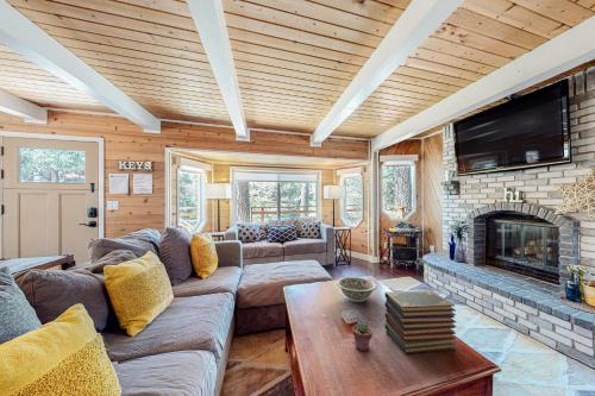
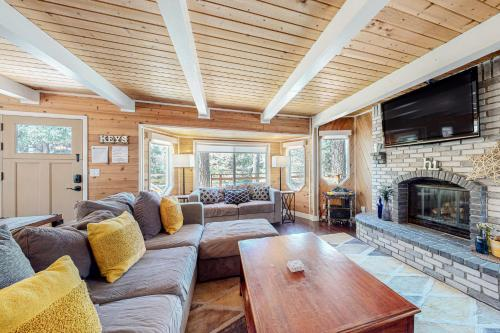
- potted succulent (362, 334)
- decorative bowl (356, 290)
- book stack (418, 319)
